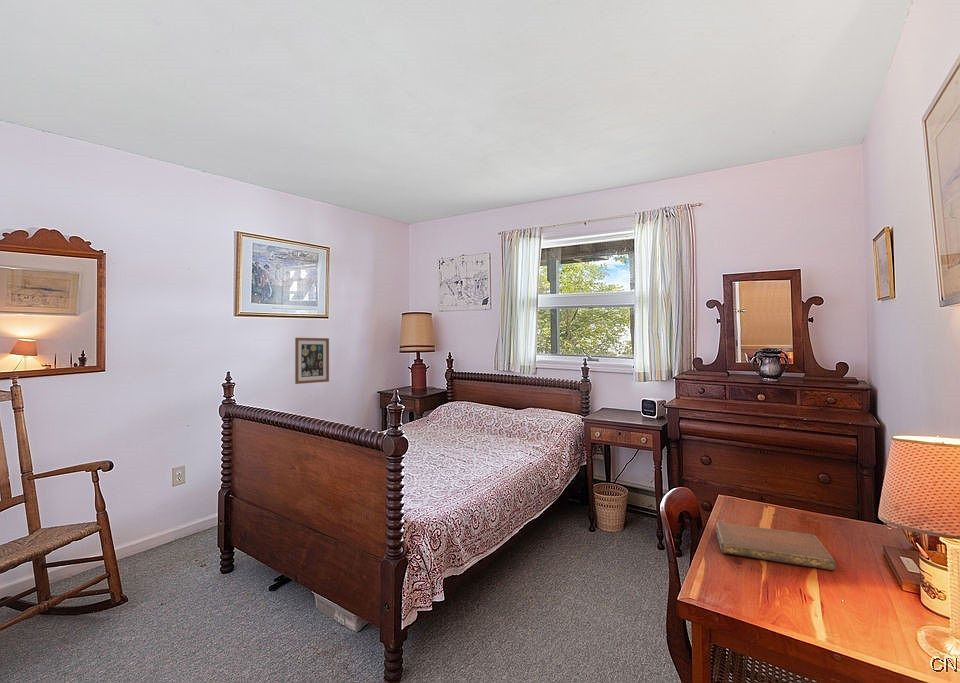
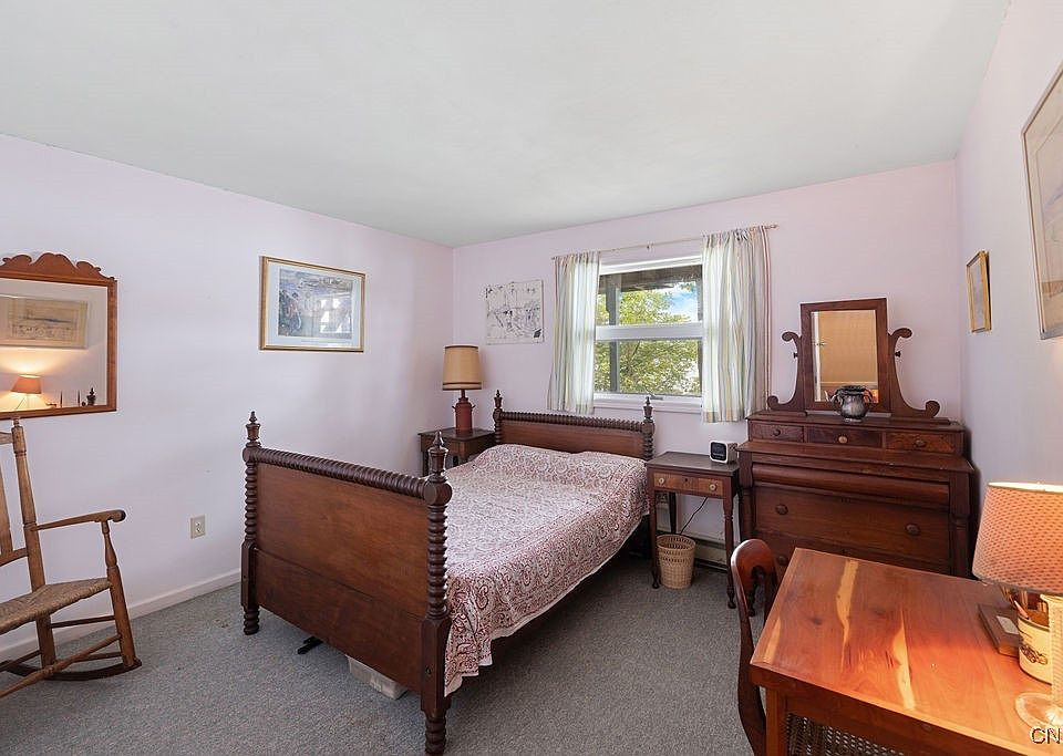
- wall art (312, 360)
- notebook (769, 543)
